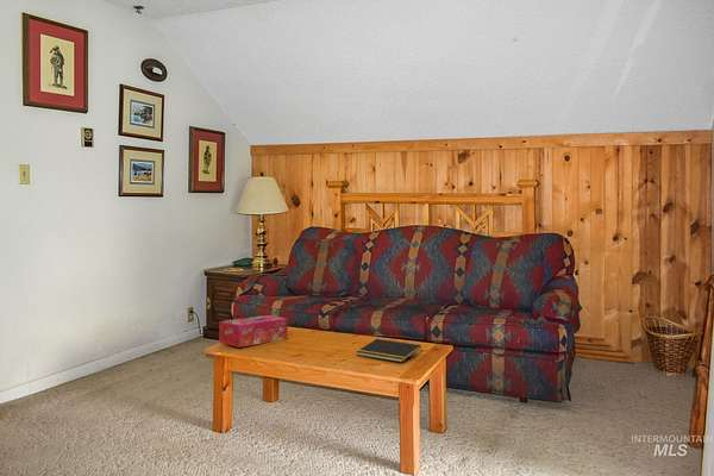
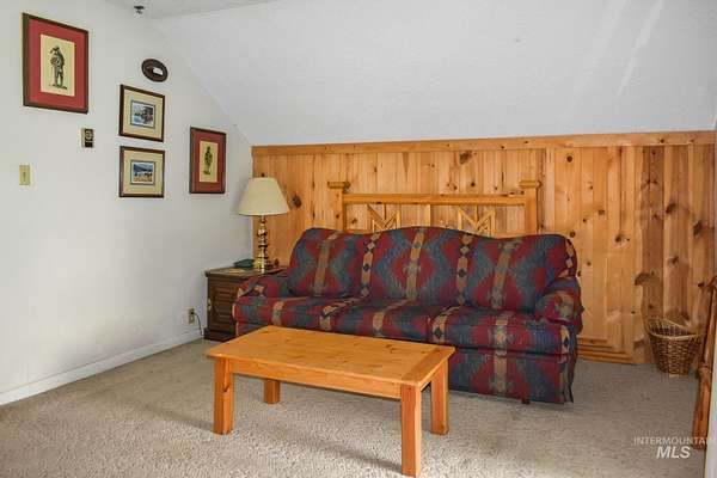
- notepad (388, 350)
- tissue box (253, 330)
